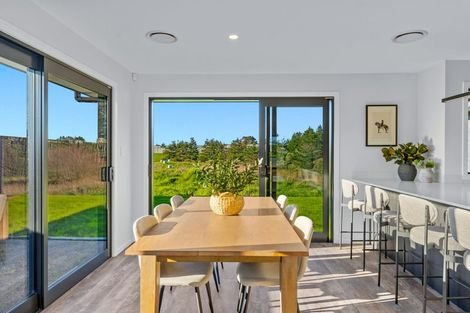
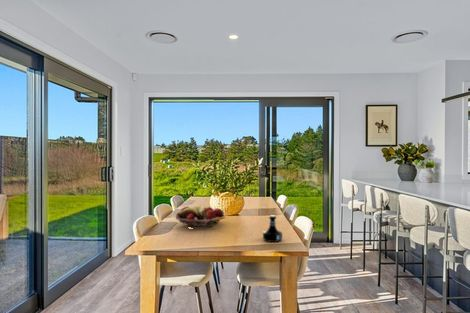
+ fruit basket (200, 215)
+ tequila bottle (272, 227)
